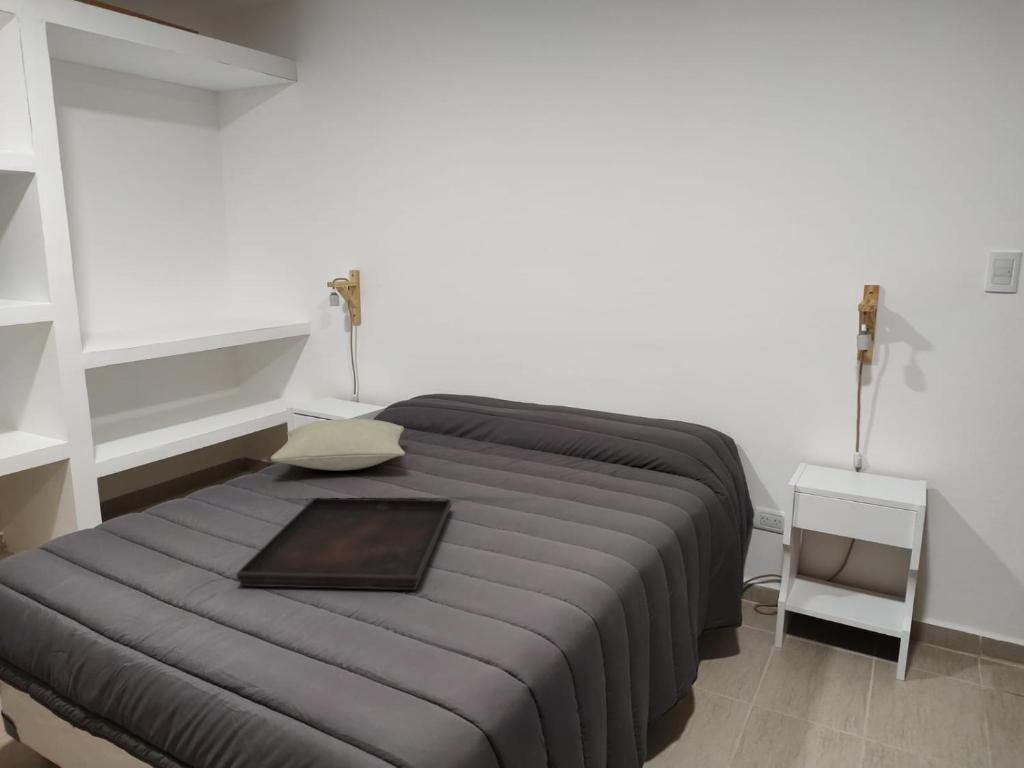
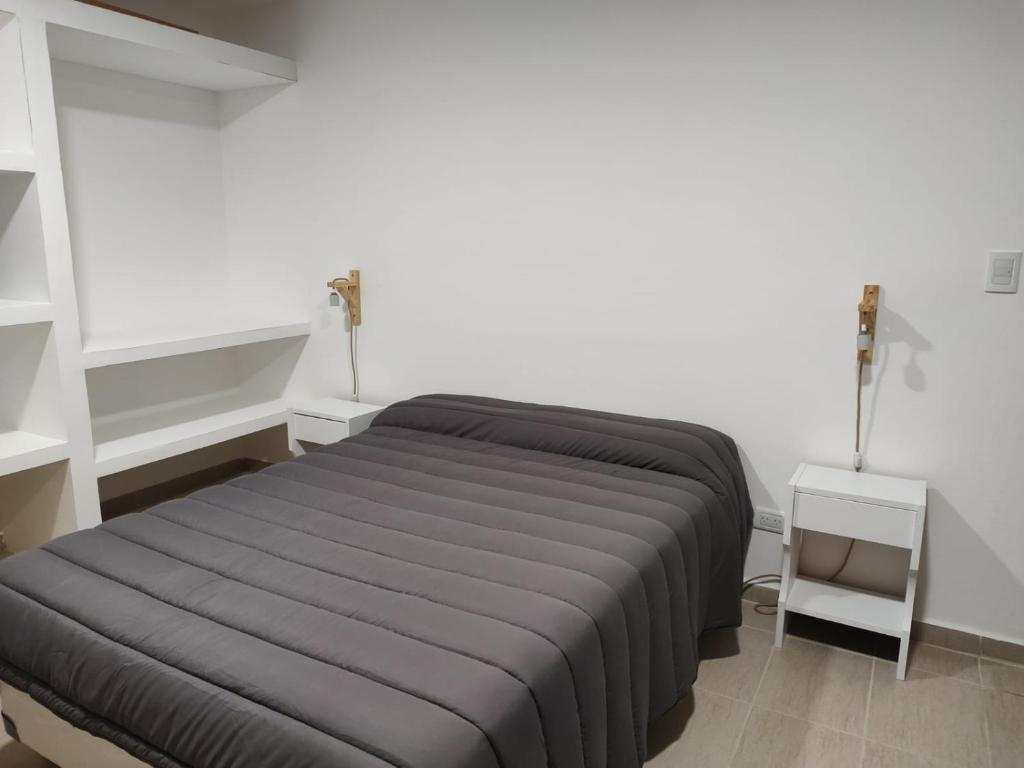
- serving tray (358, 538)
- pillow (342, 442)
